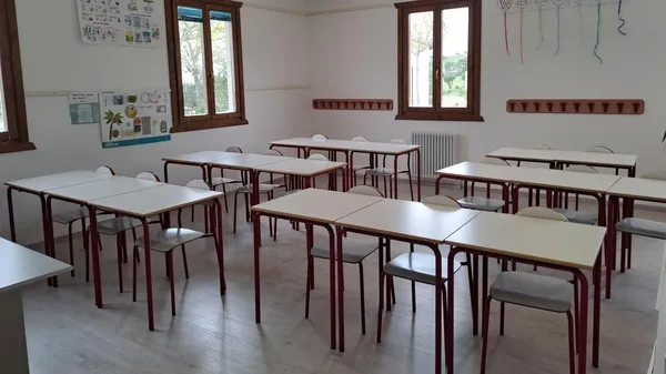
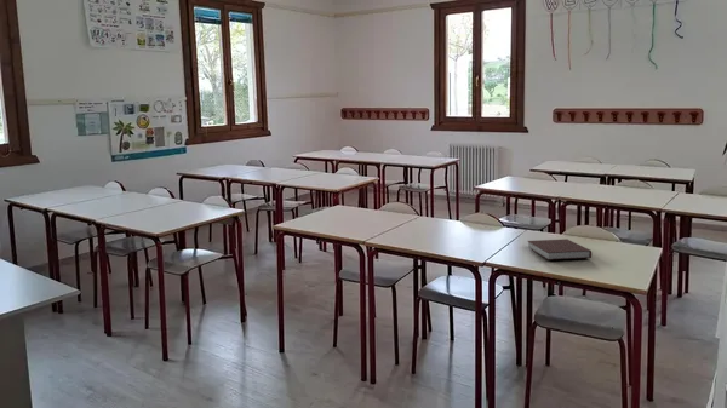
+ notebook (557, 248)
